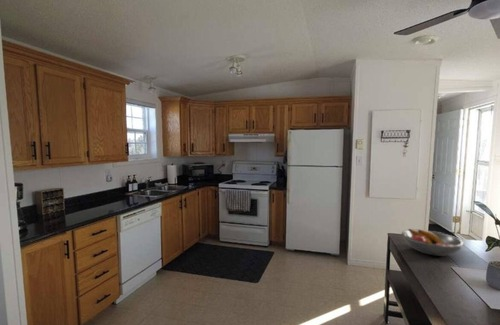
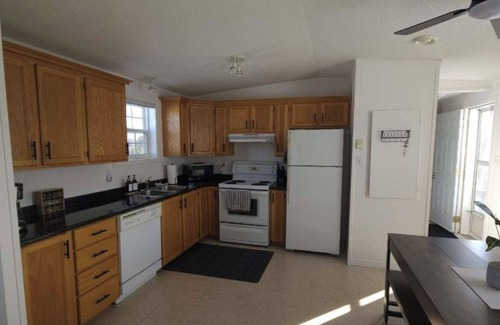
- fruit bowl (430, 242)
